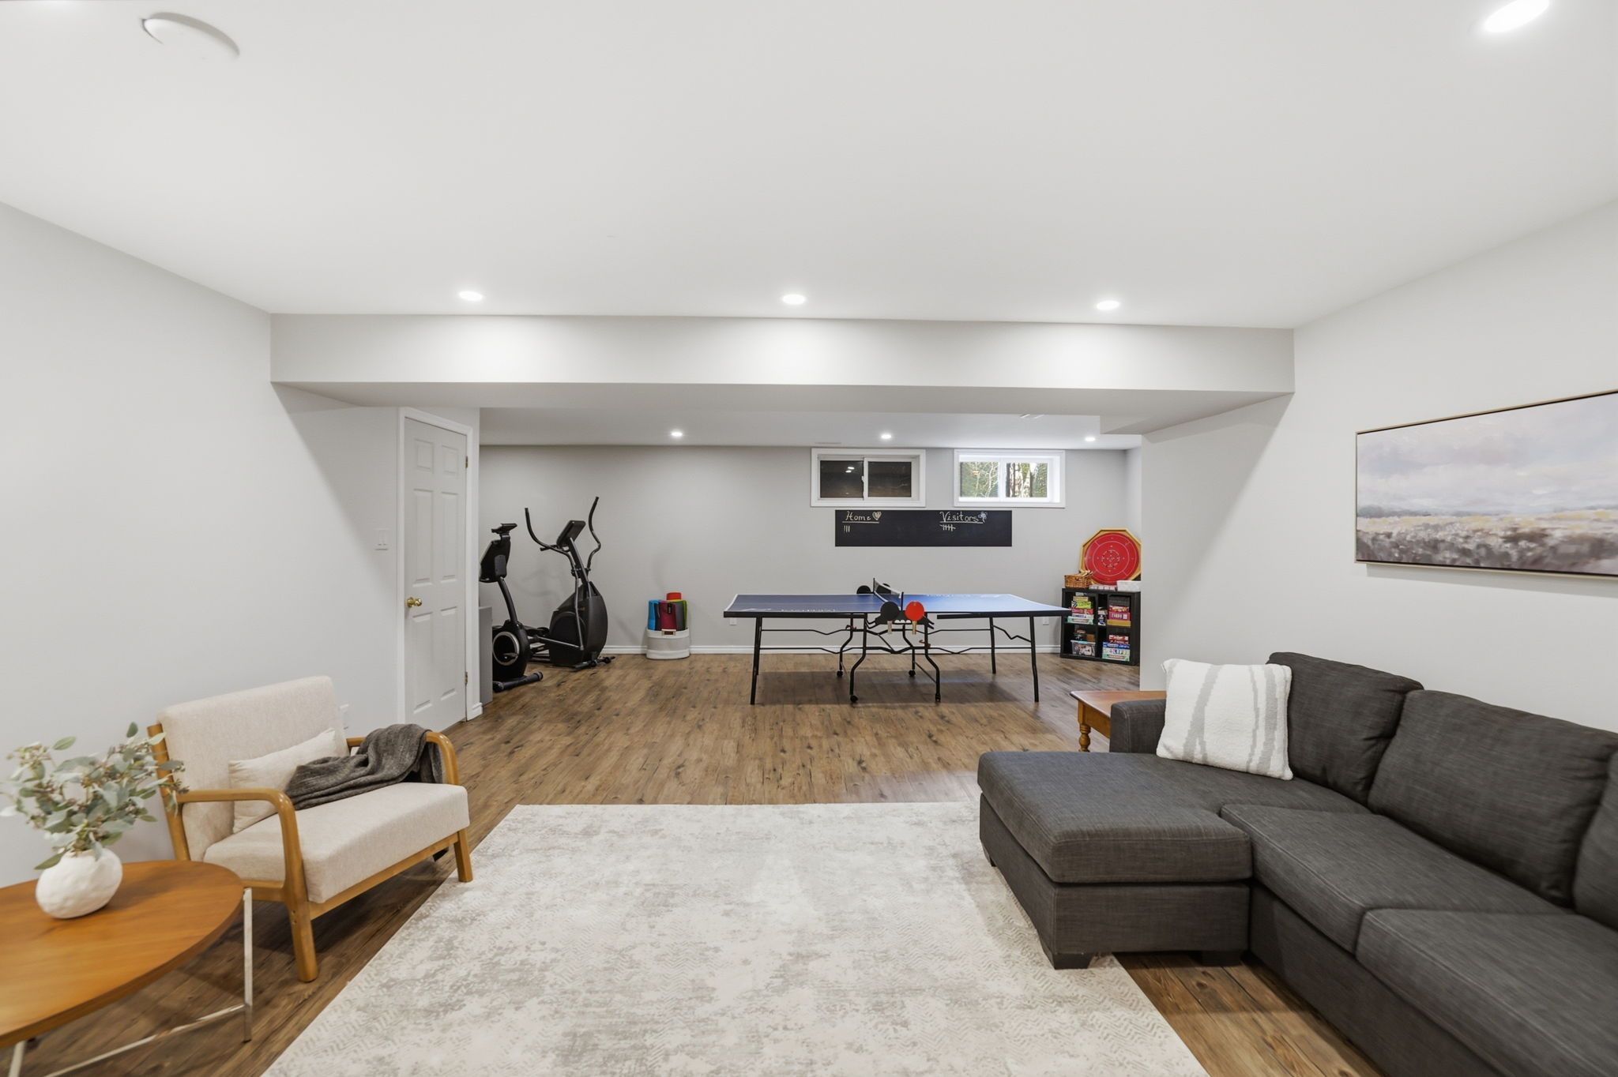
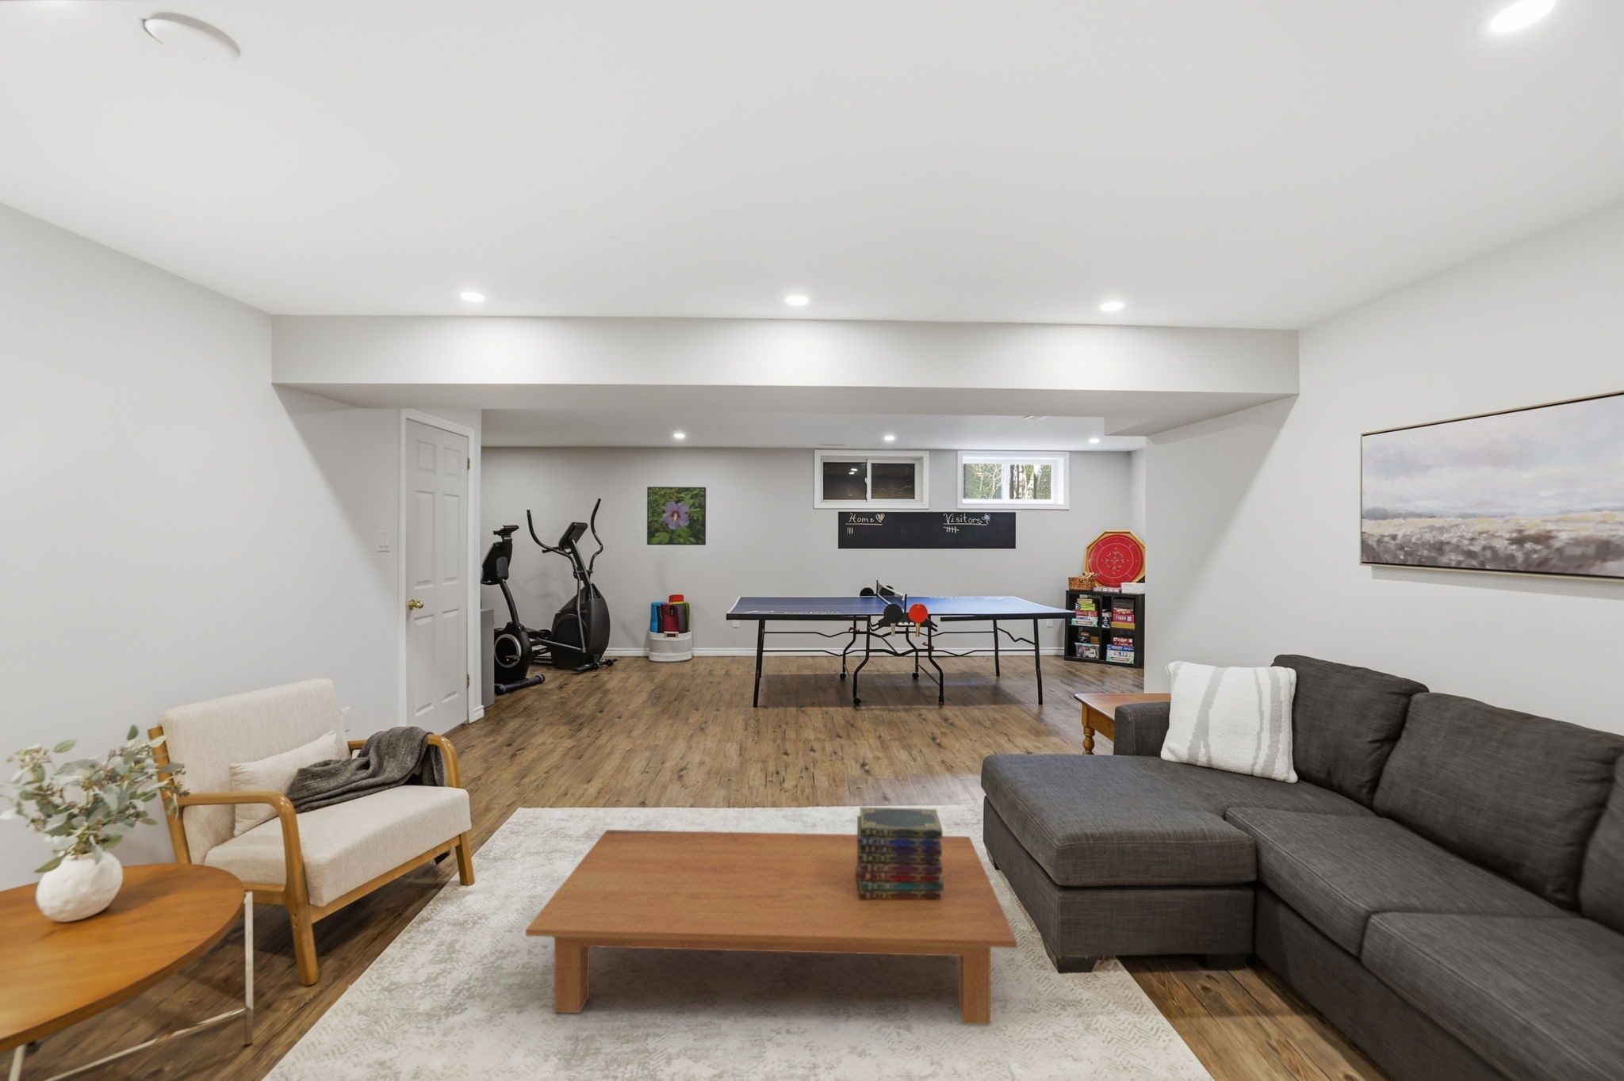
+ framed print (677, 516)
+ coffee table (778, 917)
+ book stack (899, 852)
